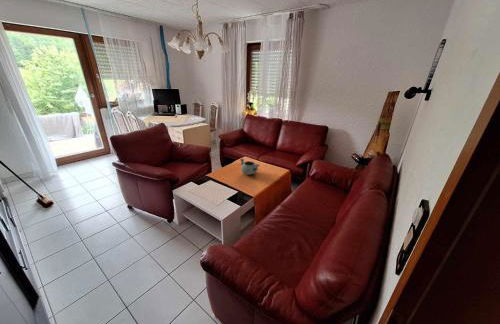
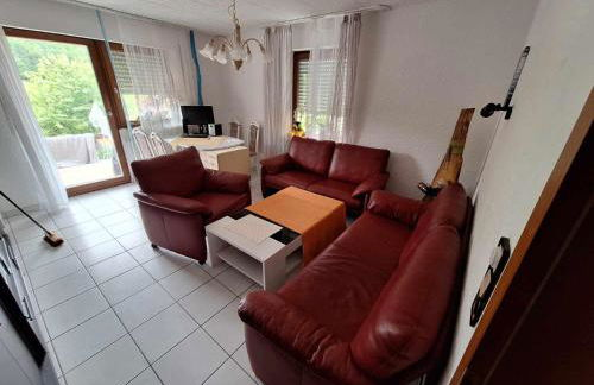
- decorative bowl (249, 167)
